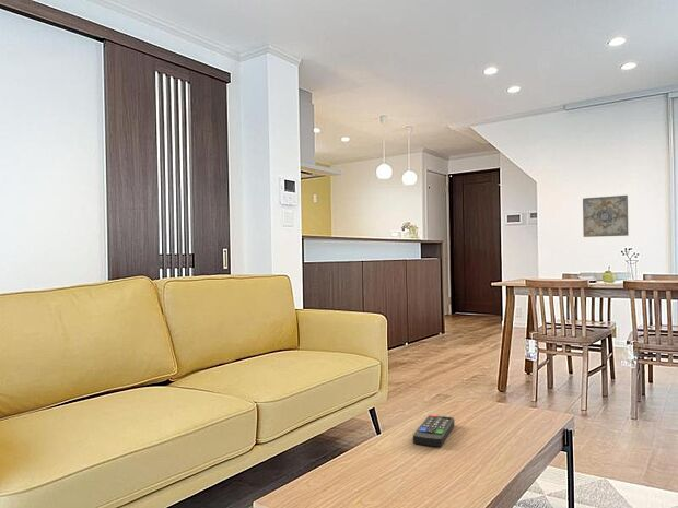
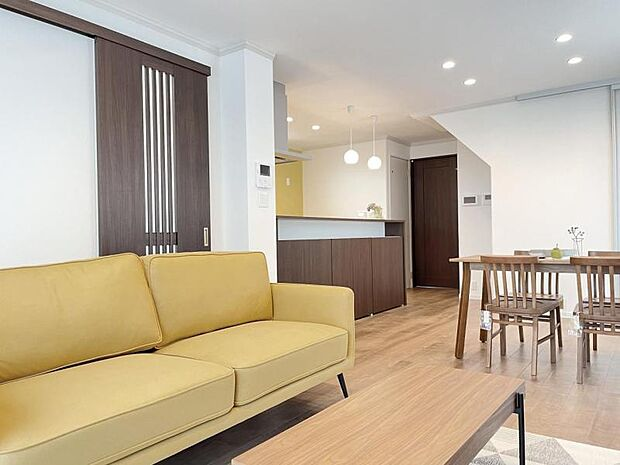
- remote control (434, 428)
- wall art (605, 216)
